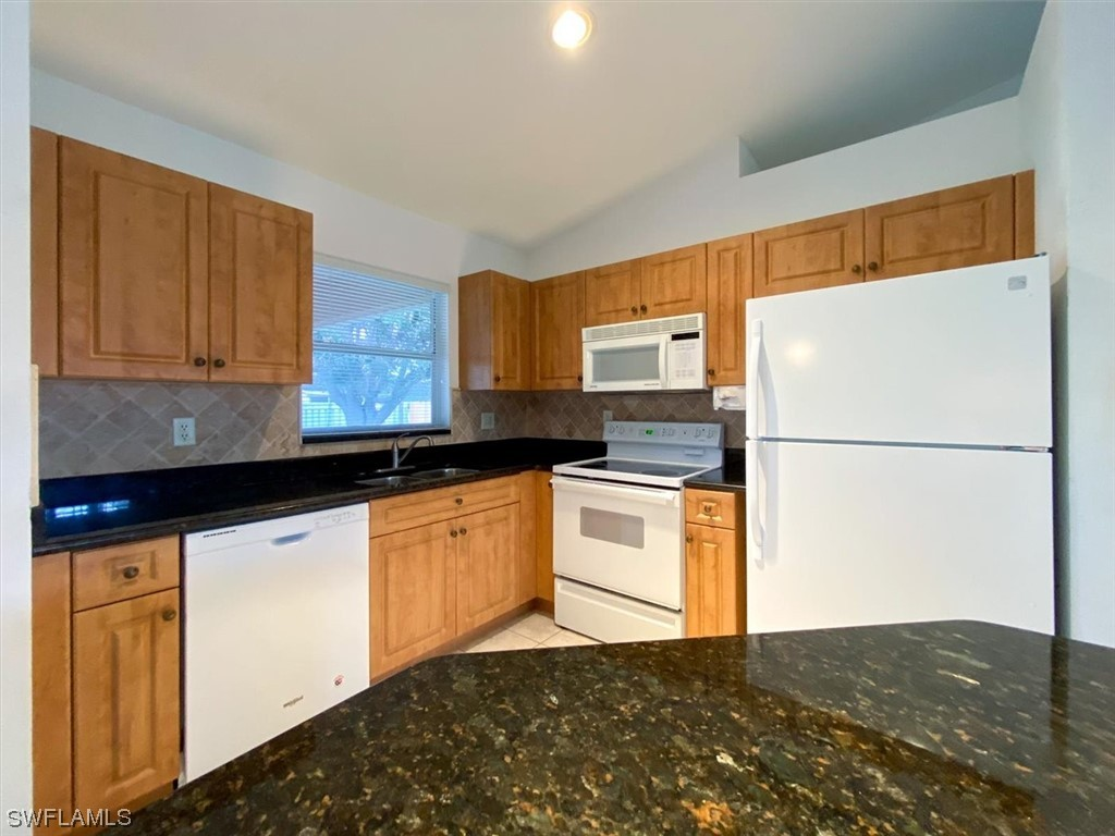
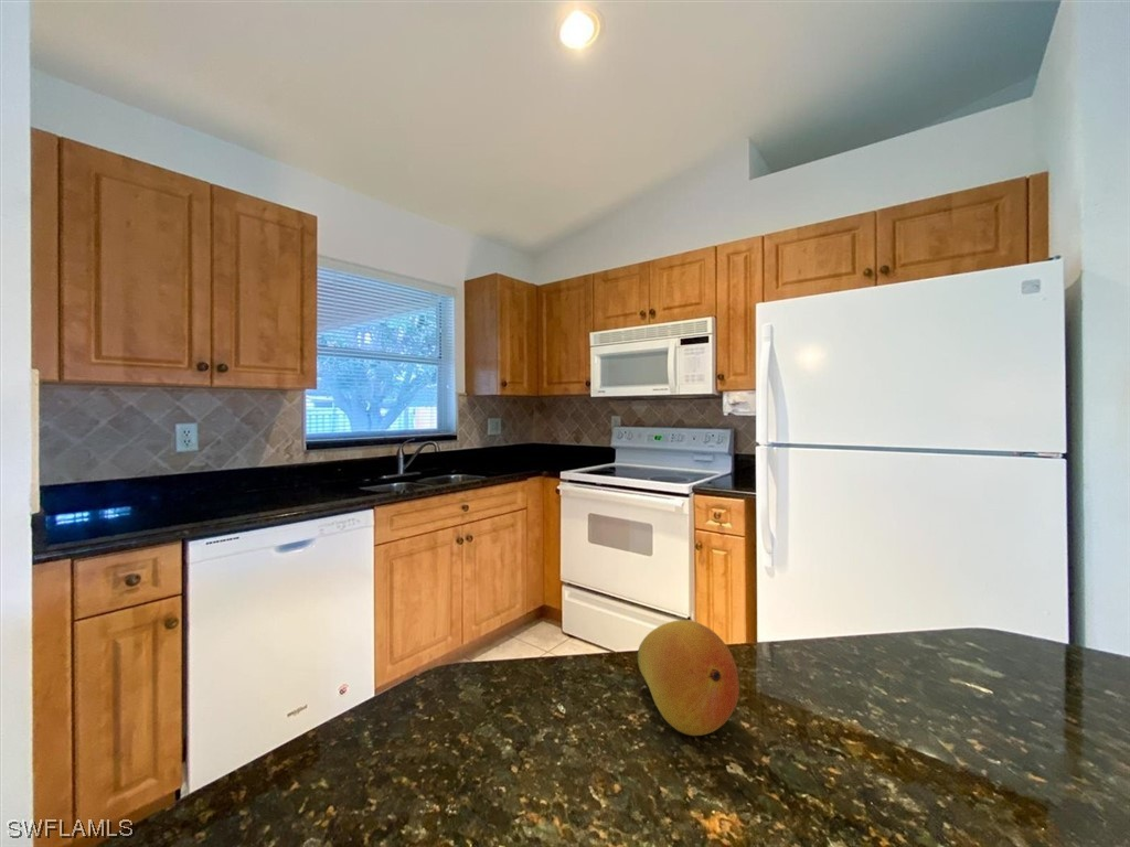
+ fruit (684, 665)
